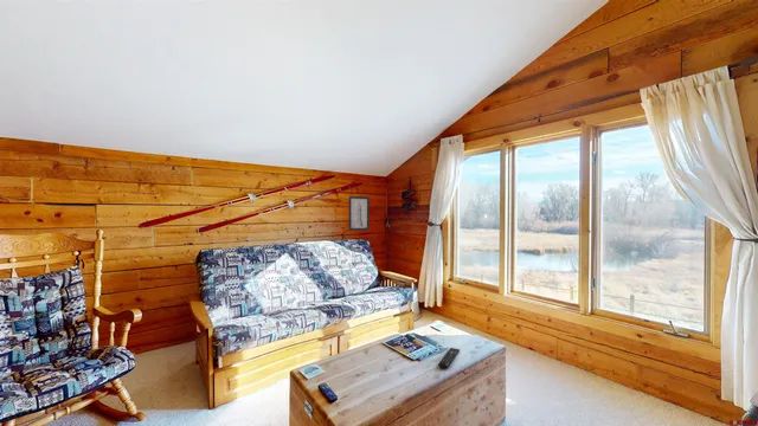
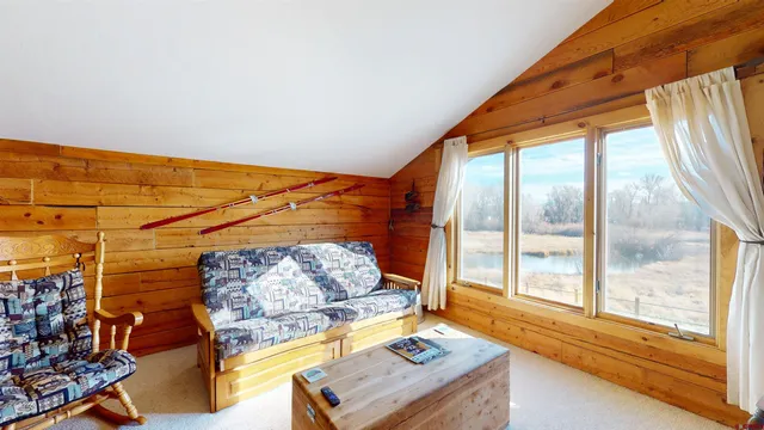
- remote control (449, 357)
- wall art (359, 213)
